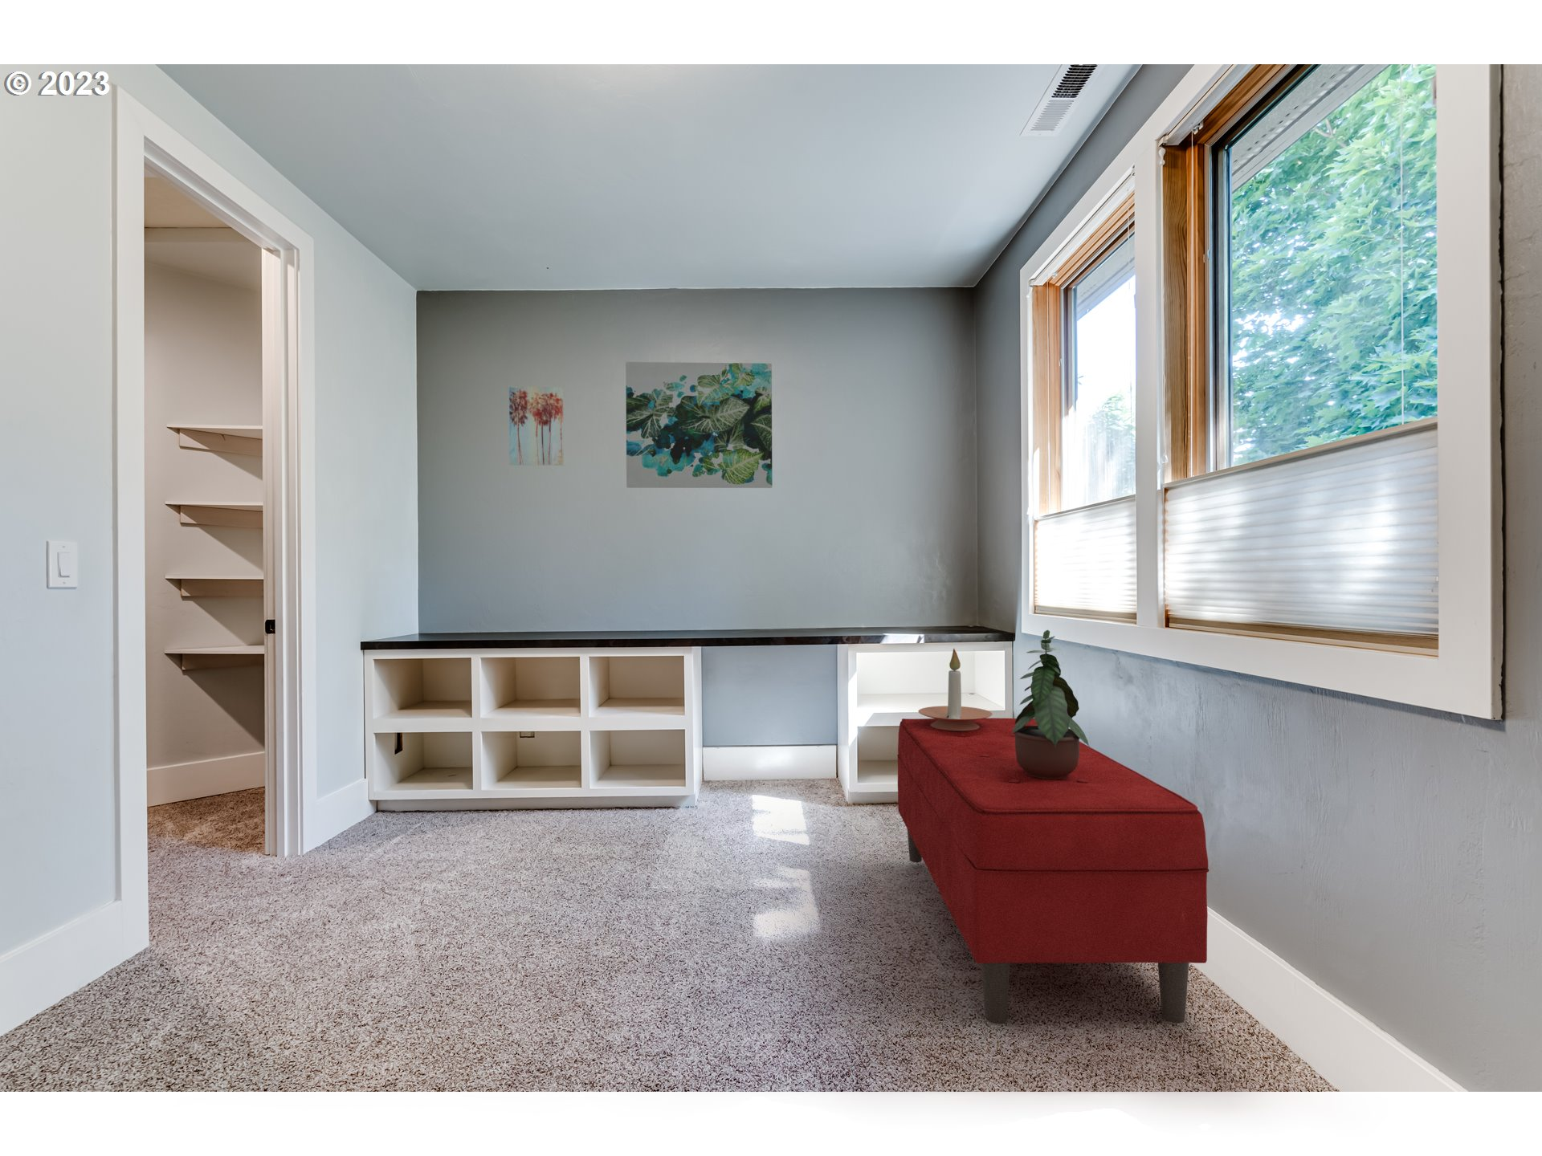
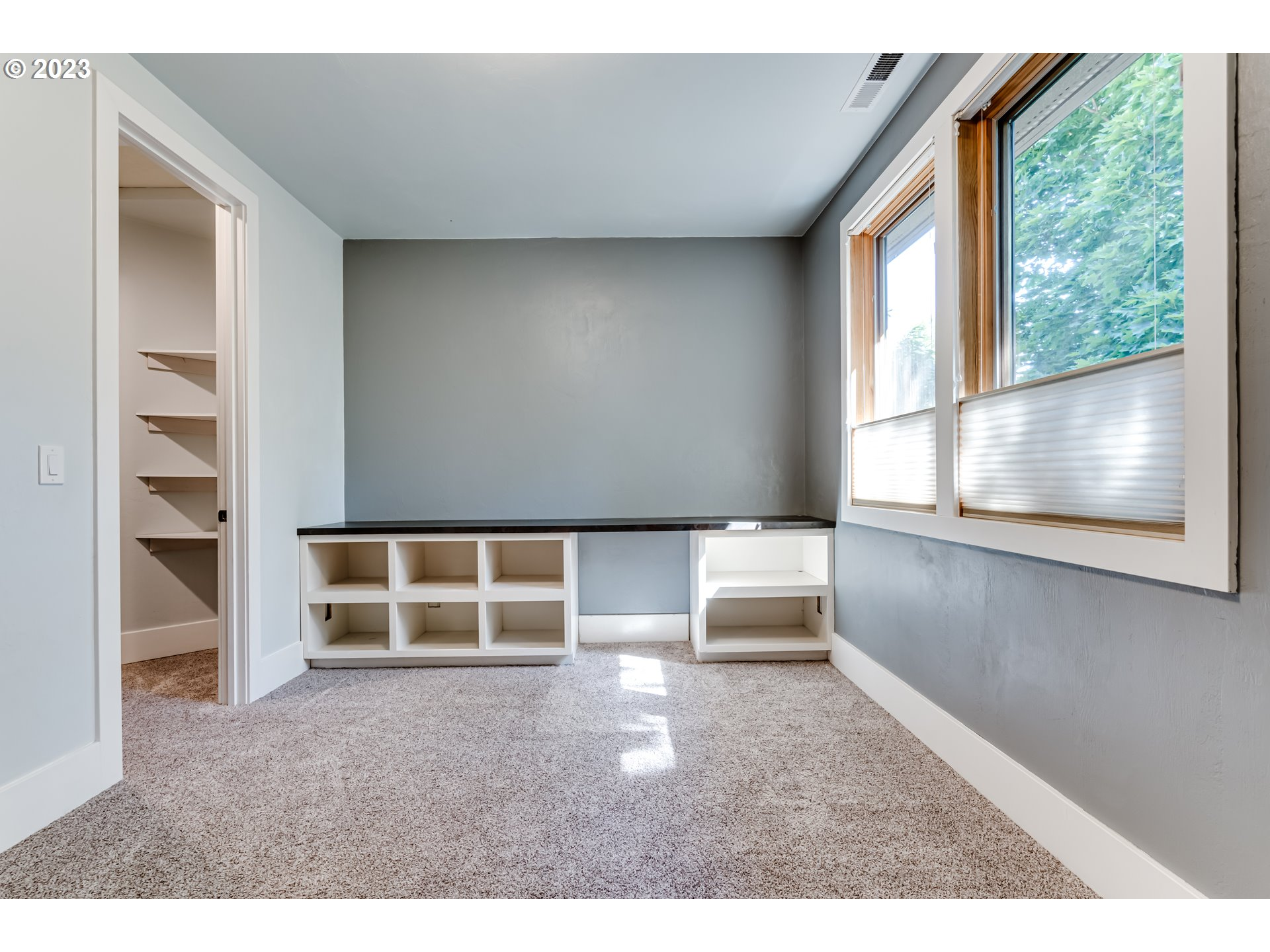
- wall art (537, 426)
- bench (1014, 838)
- wall art (699, 425)
- candle holder (954, 686)
- potted plant (1050, 701)
